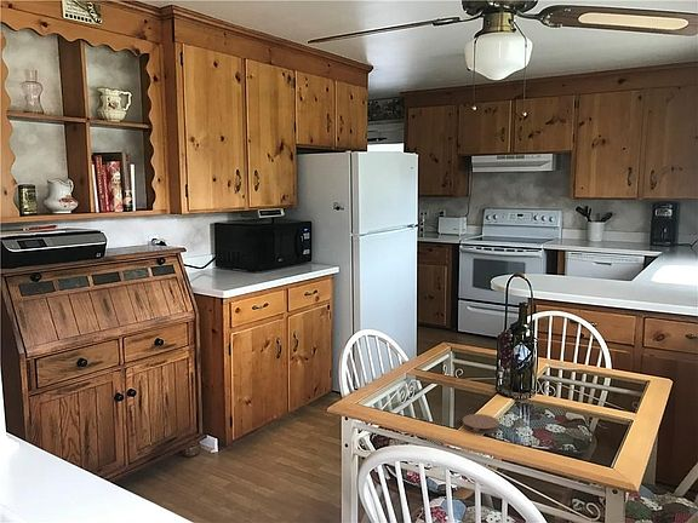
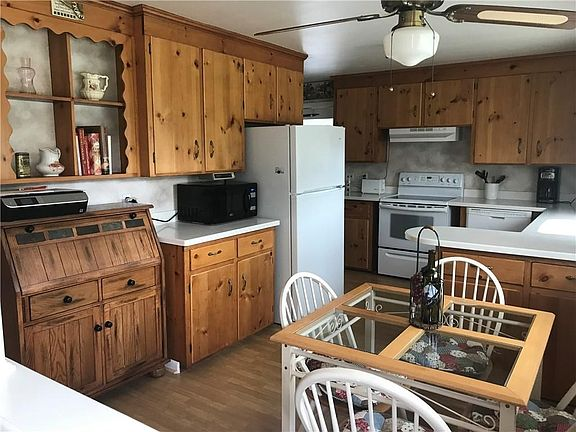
- coaster (480, 423)
